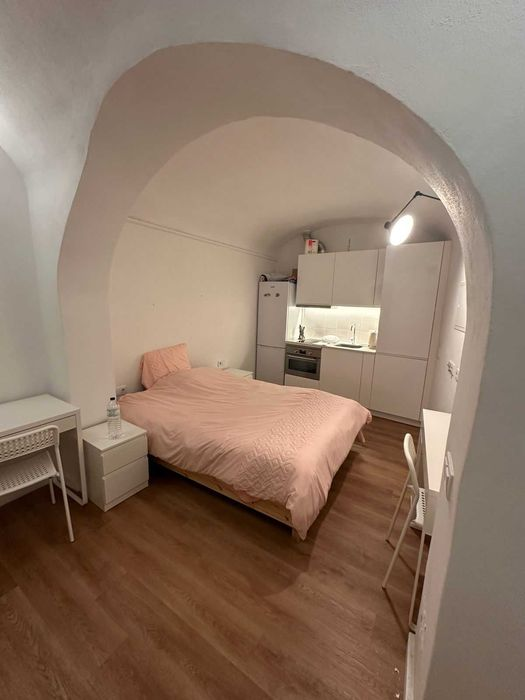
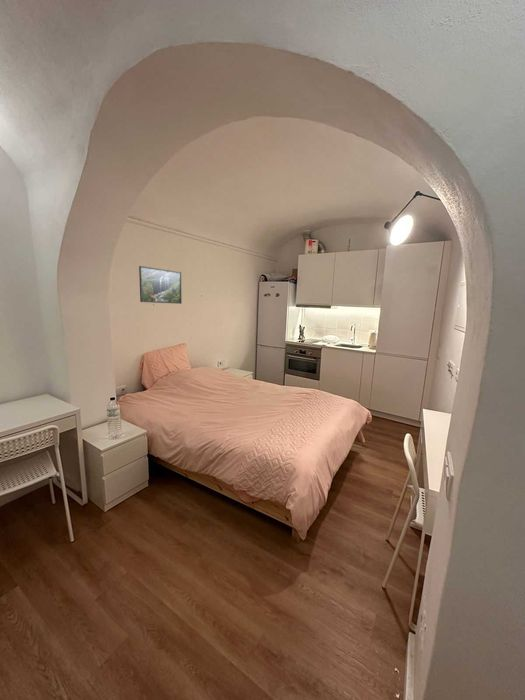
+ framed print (161, 286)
